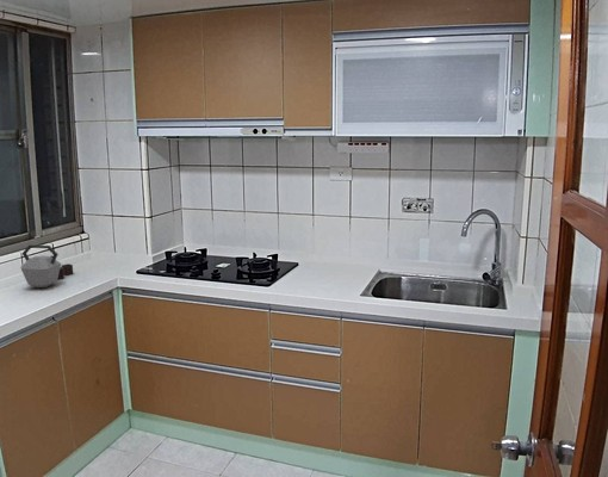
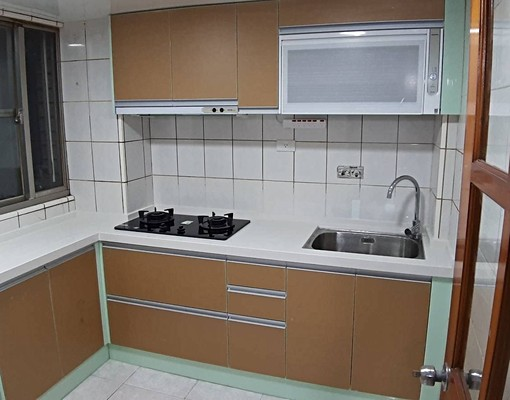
- kettle (51, 261)
